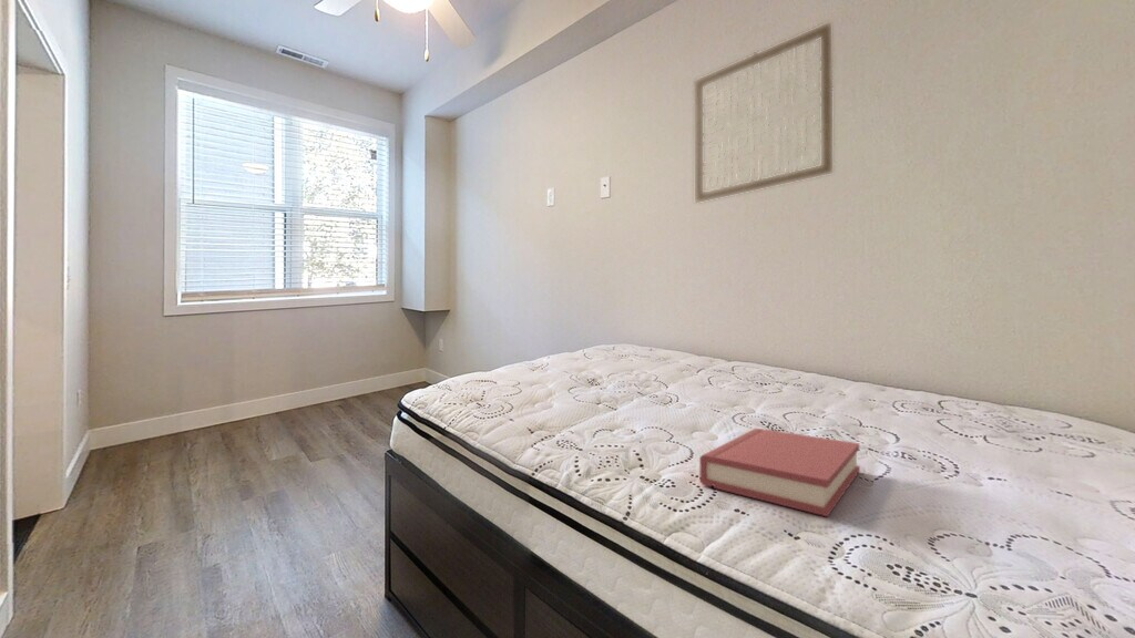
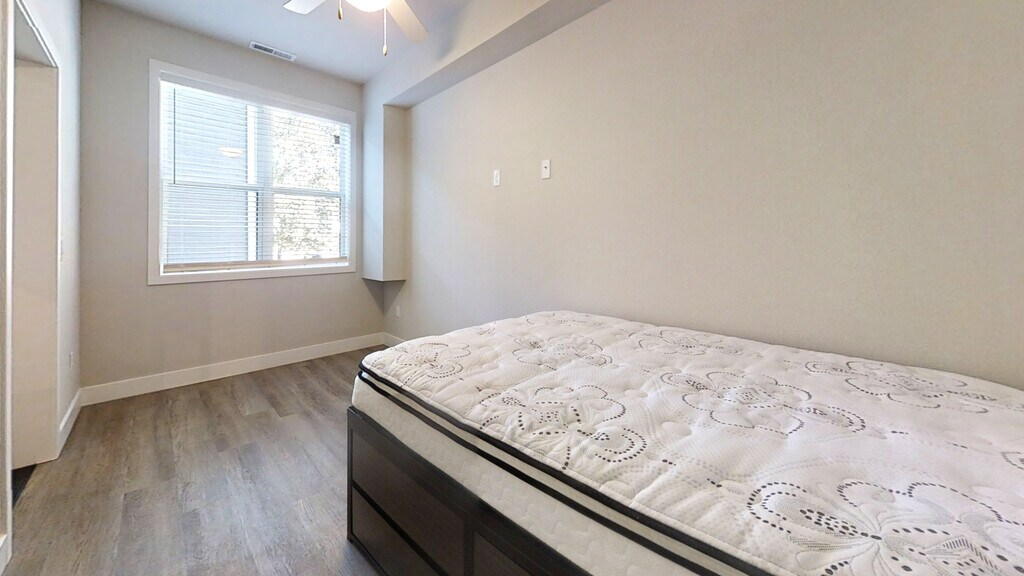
- wall art (756, 117)
- hardback book (783, 463)
